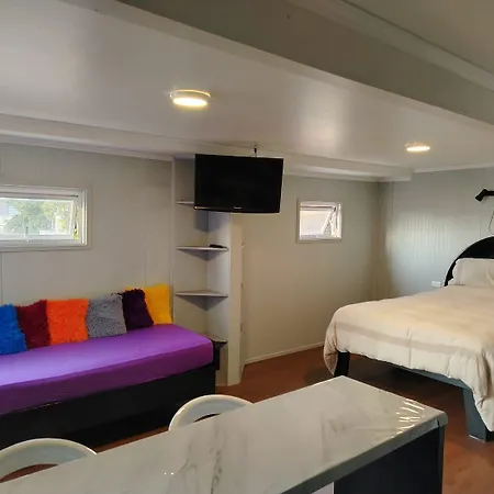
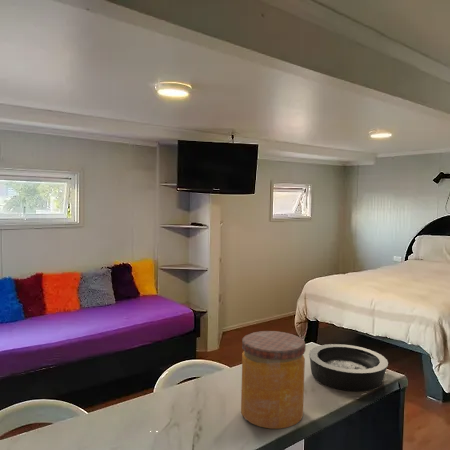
+ jar (272, 376)
+ bowl (346, 366)
